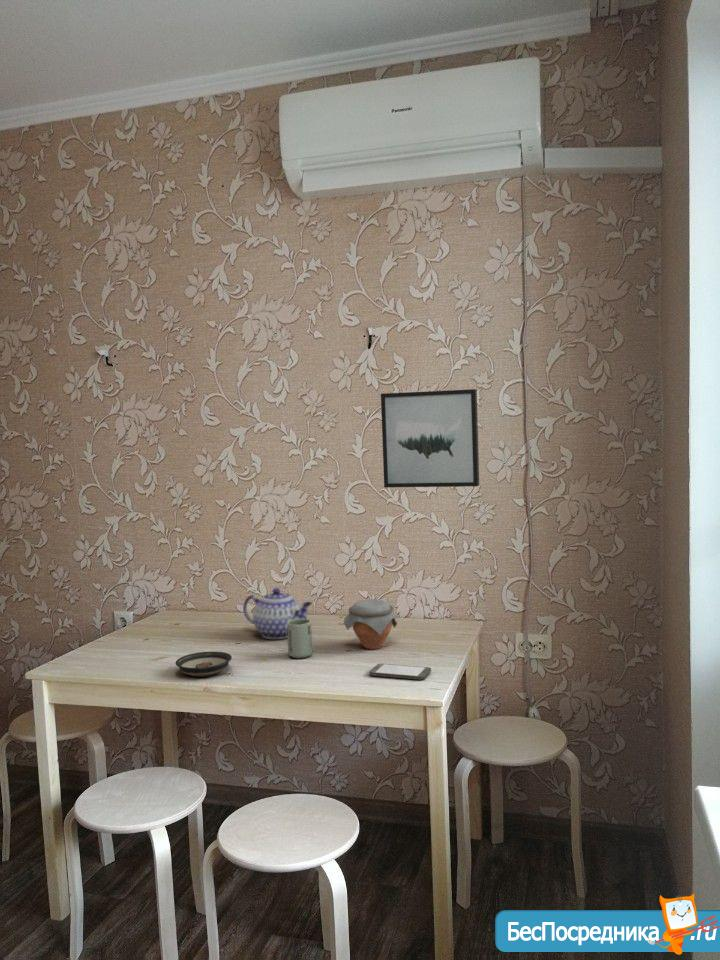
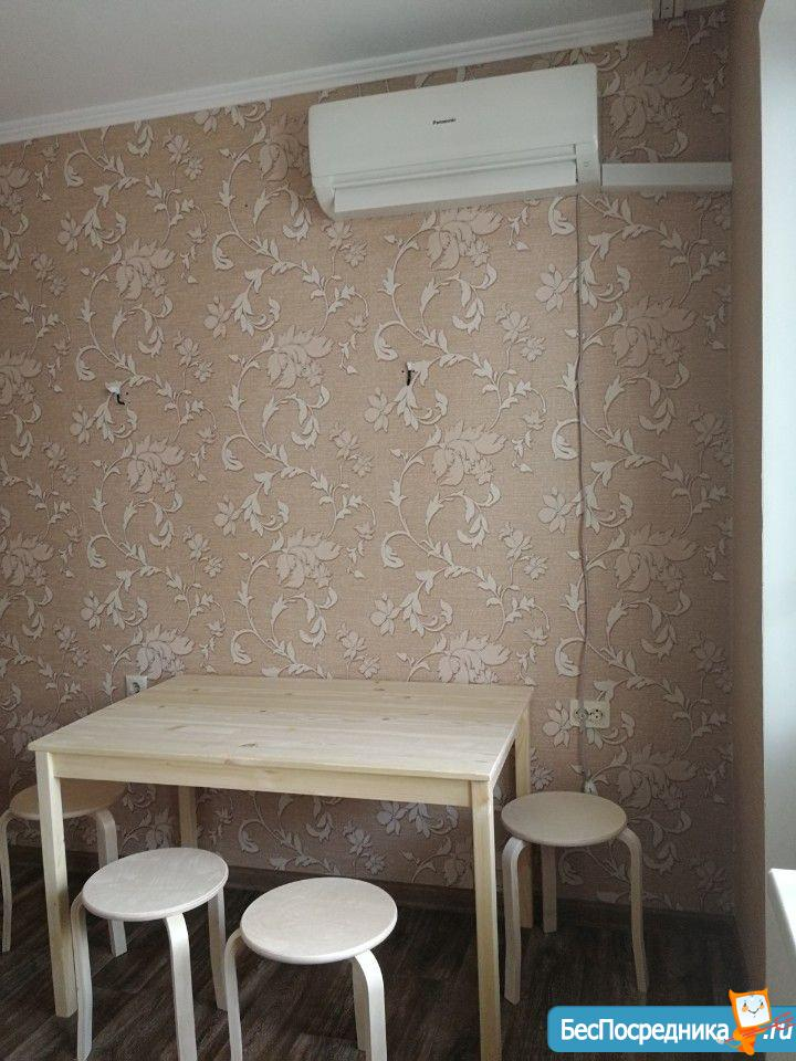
- teapot (277, 611)
- cup (299, 638)
- wall art (429, 439)
- jar (372, 624)
- smartphone (400, 671)
- saucer (204, 666)
